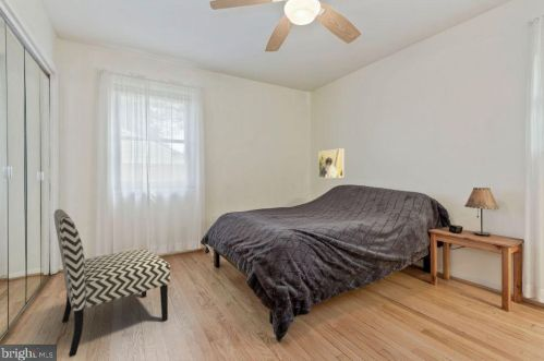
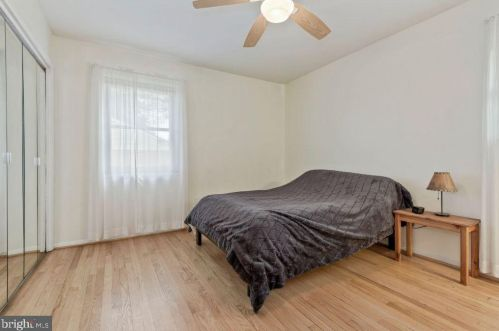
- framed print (330, 164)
- chair (113, 264)
